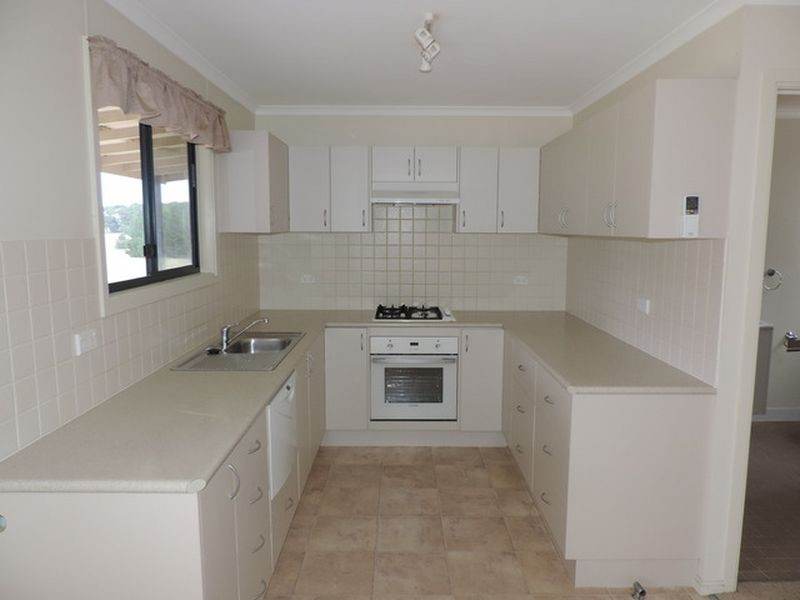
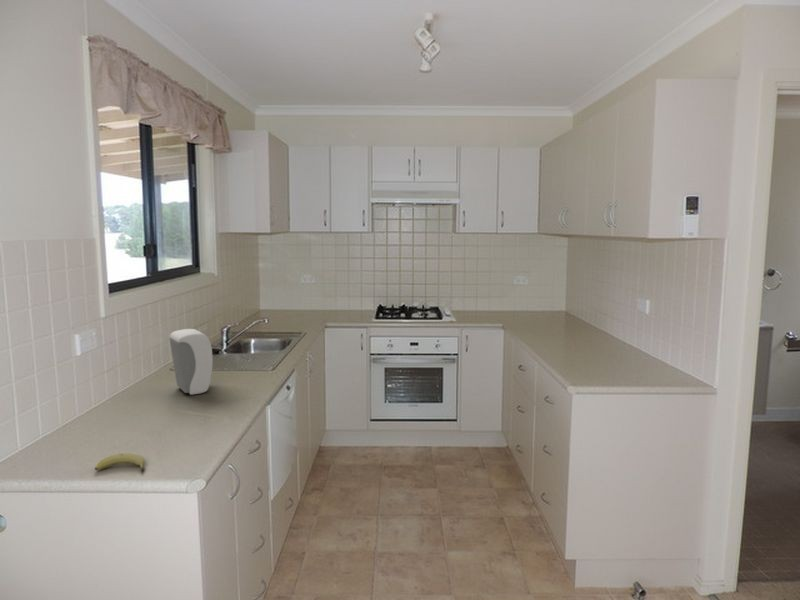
+ fruit (124, 462)
+ soap dispenser (191, 360)
